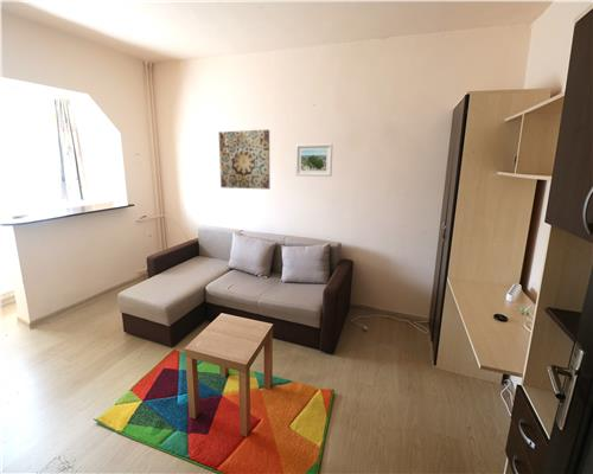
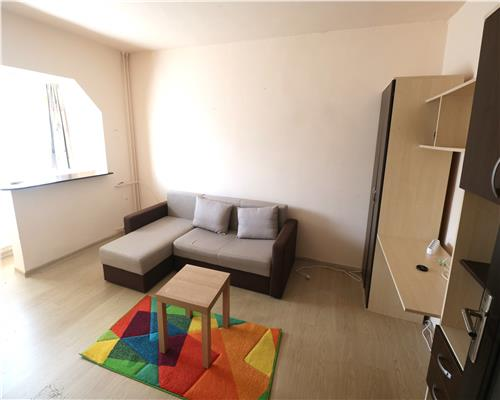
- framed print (313, 160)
- wall art (243, 160)
